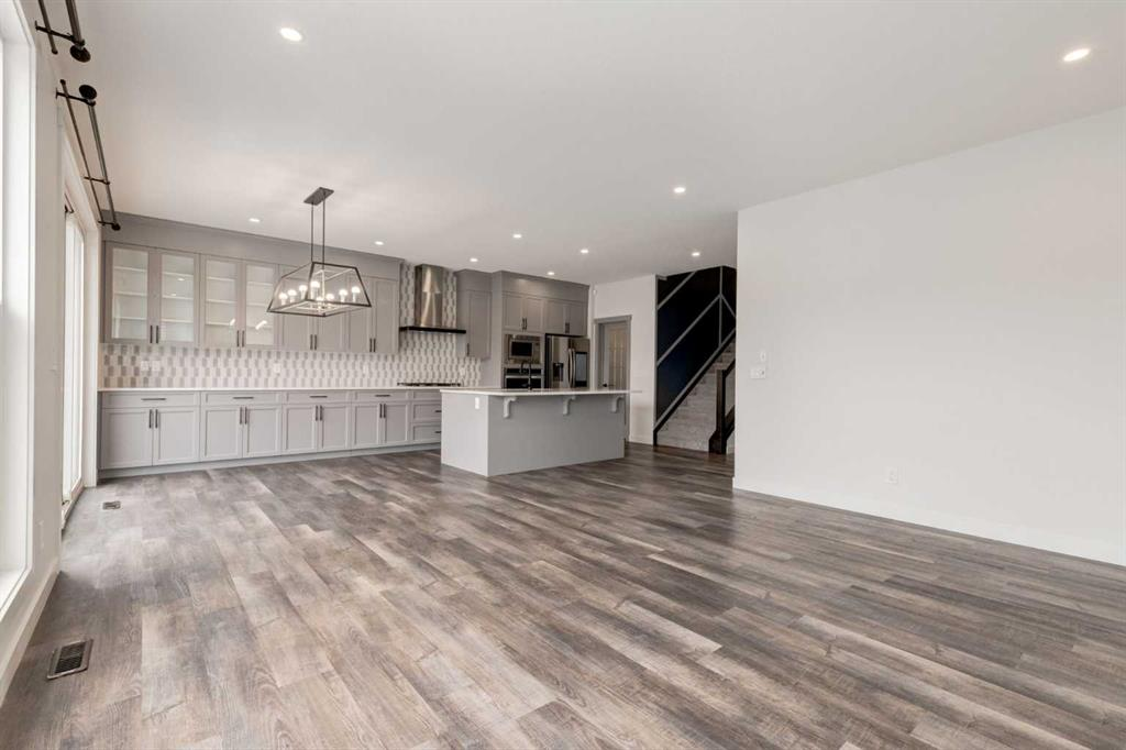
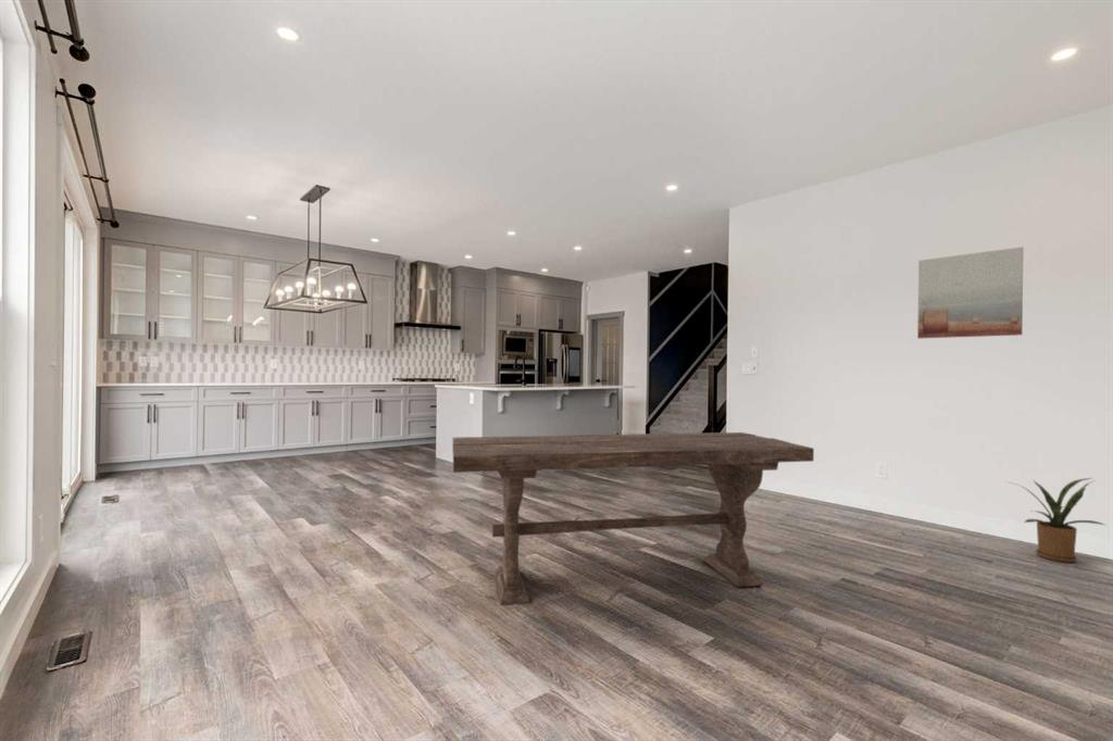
+ house plant (1054, 515)
+ wall art (967, 296)
+ dining table (623, 518)
